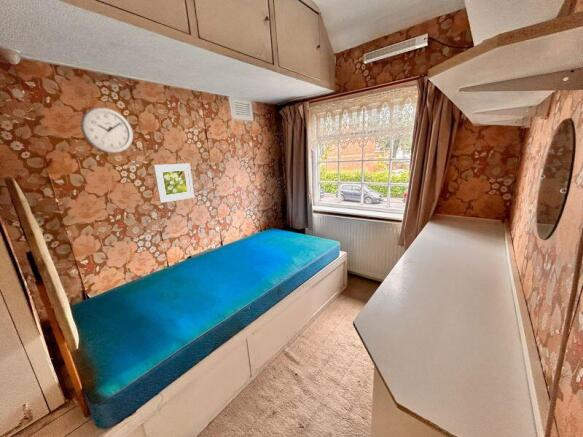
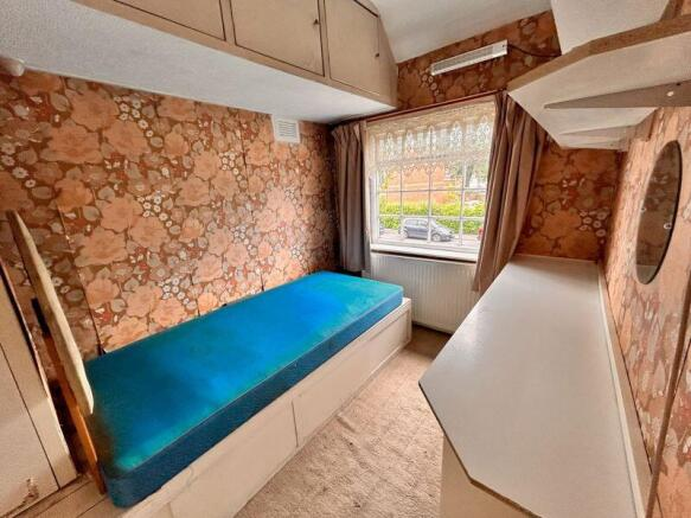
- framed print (175, 182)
- wall clock (108, 130)
